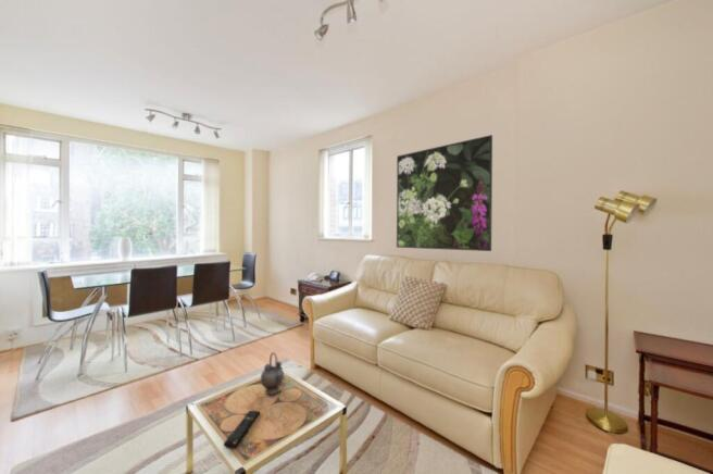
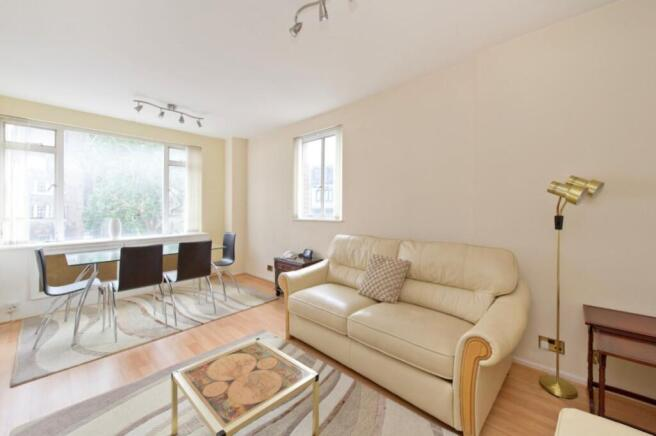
- teapot (273, 373)
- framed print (438, 198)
- remote control (242, 427)
